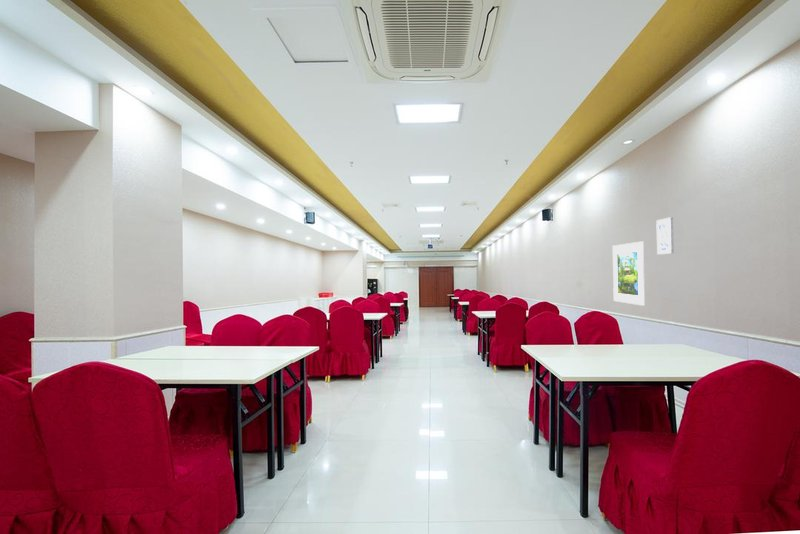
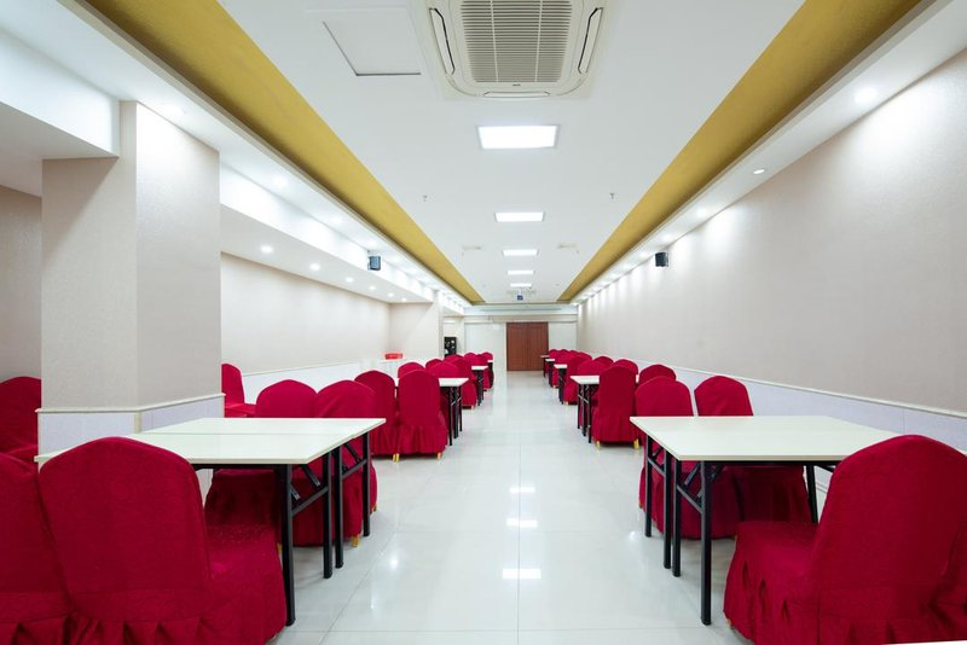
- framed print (627, 273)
- wall art (664, 236)
